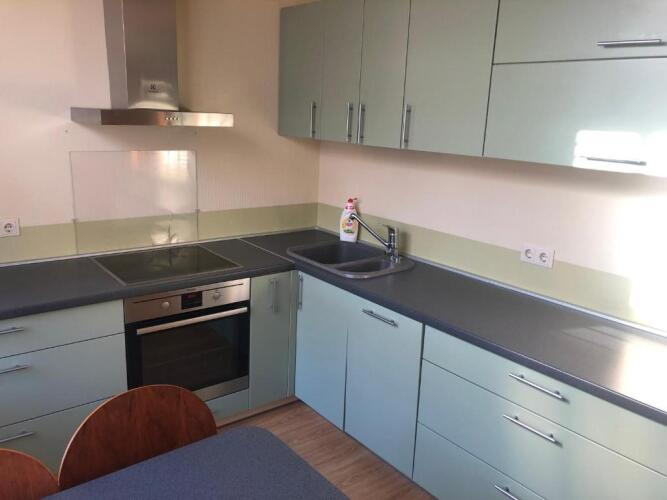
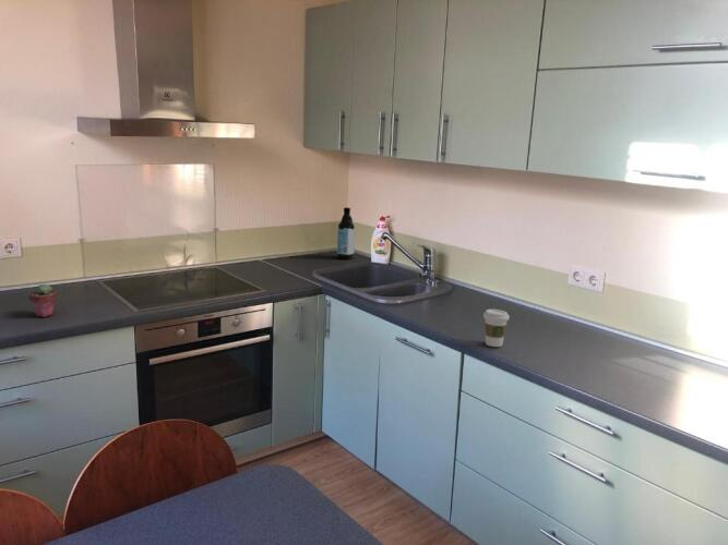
+ water bottle (346, 232)
+ potted succulent (43, 299)
+ coffee cup (494, 327)
